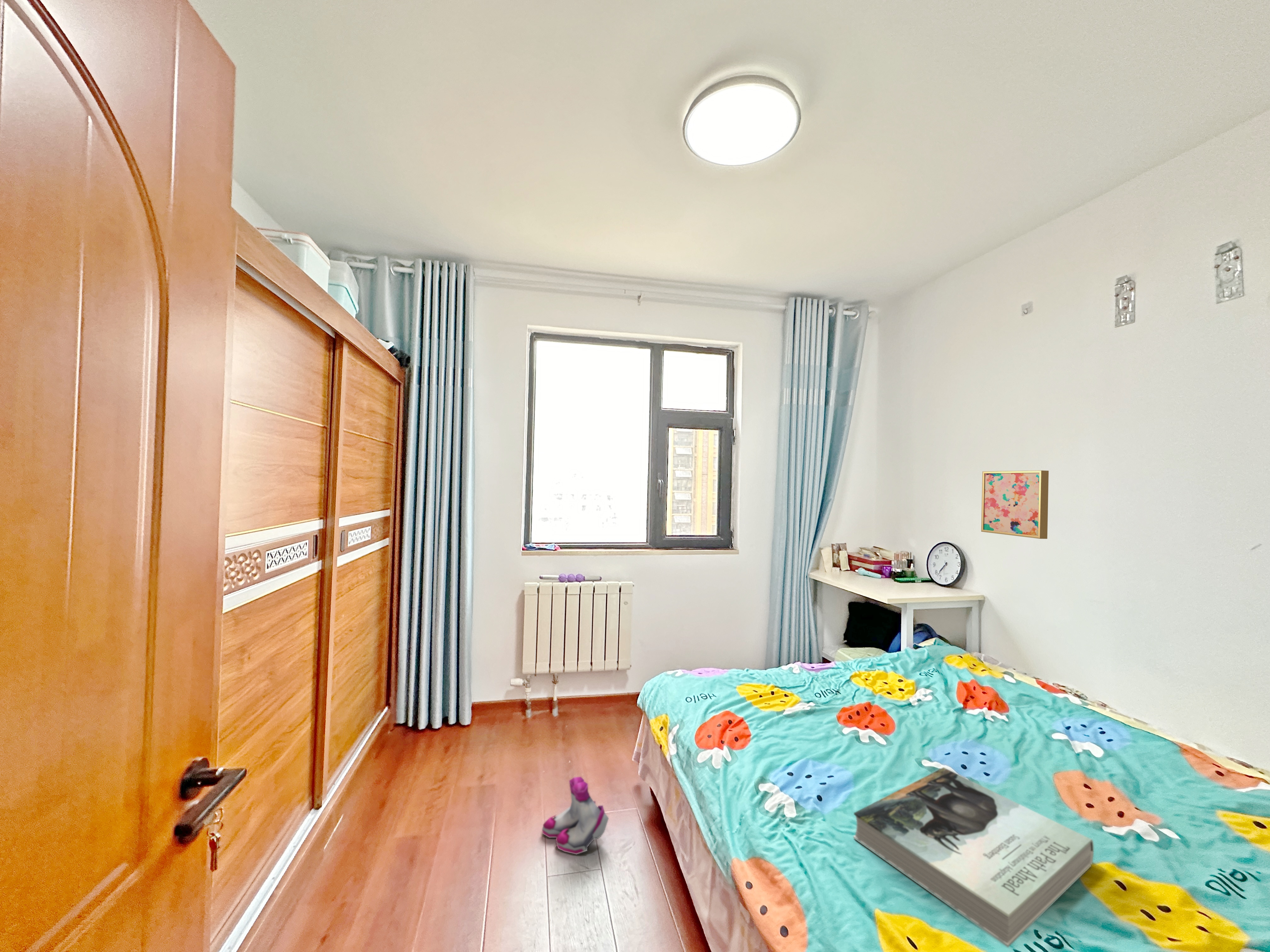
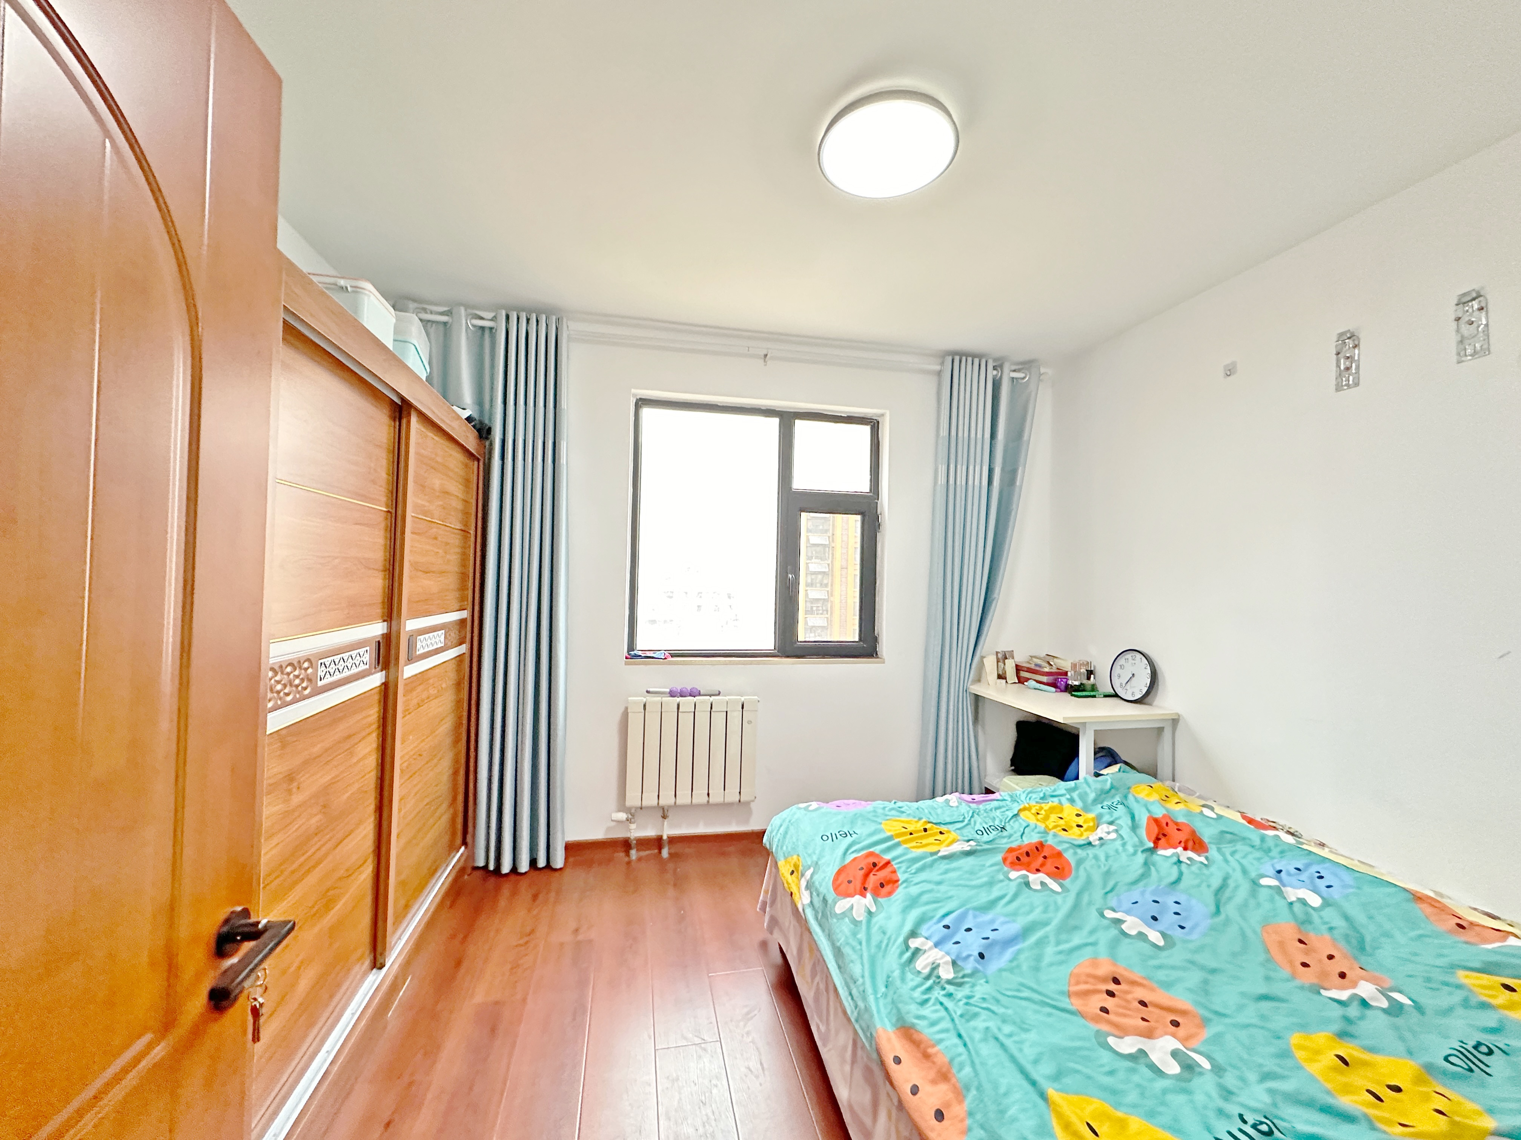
- boots (575, 808)
- wall art (1013, 503)
- book (970, 837)
